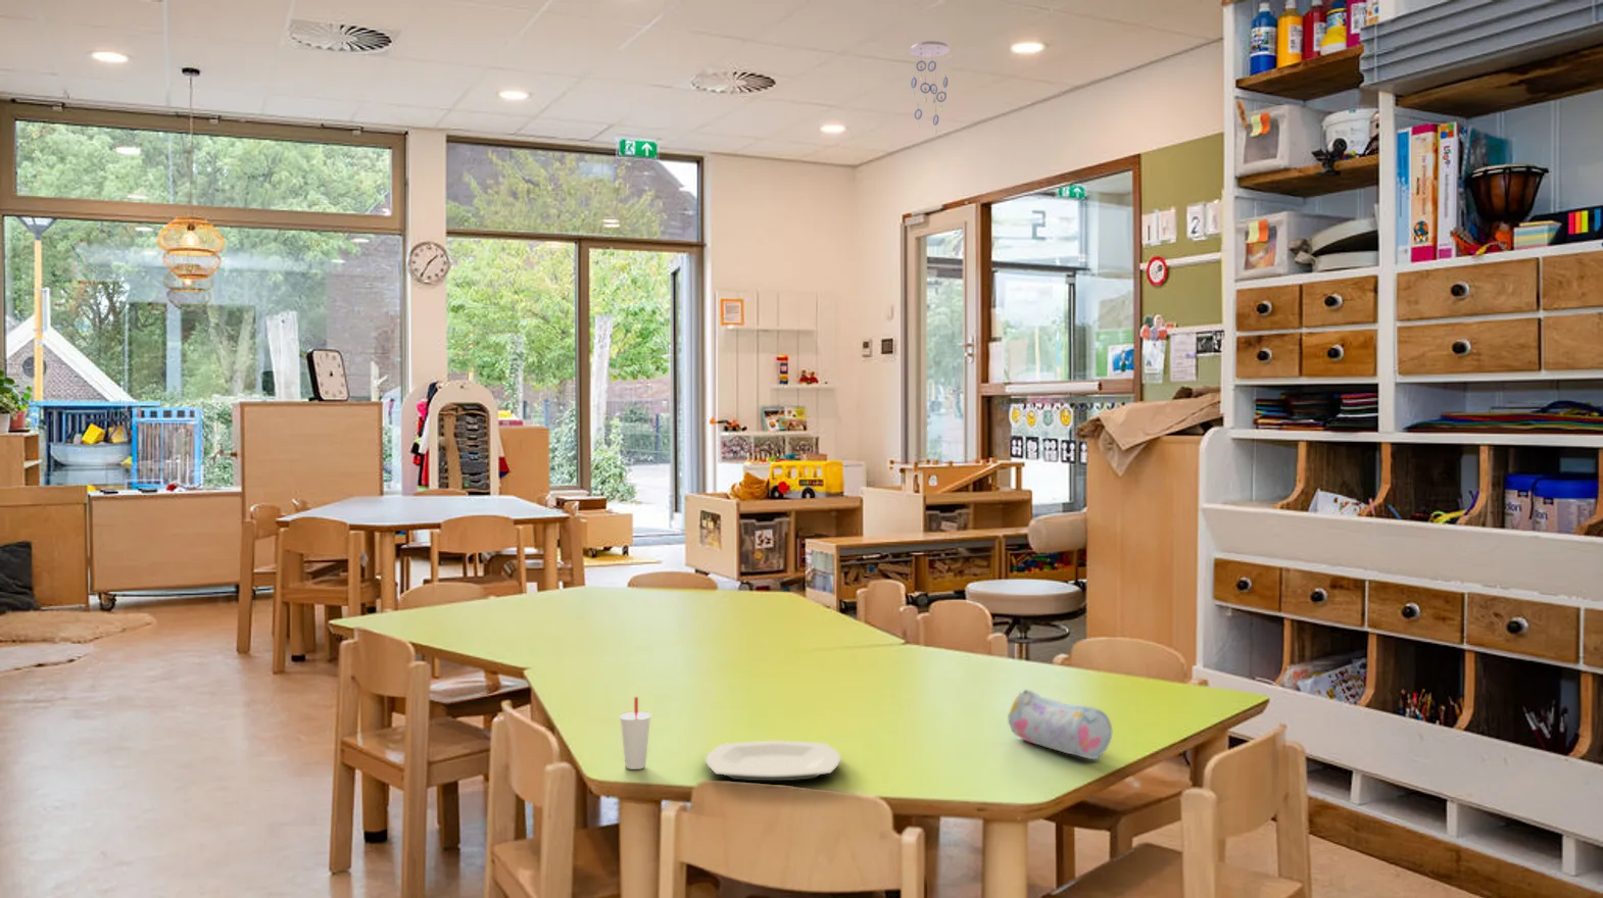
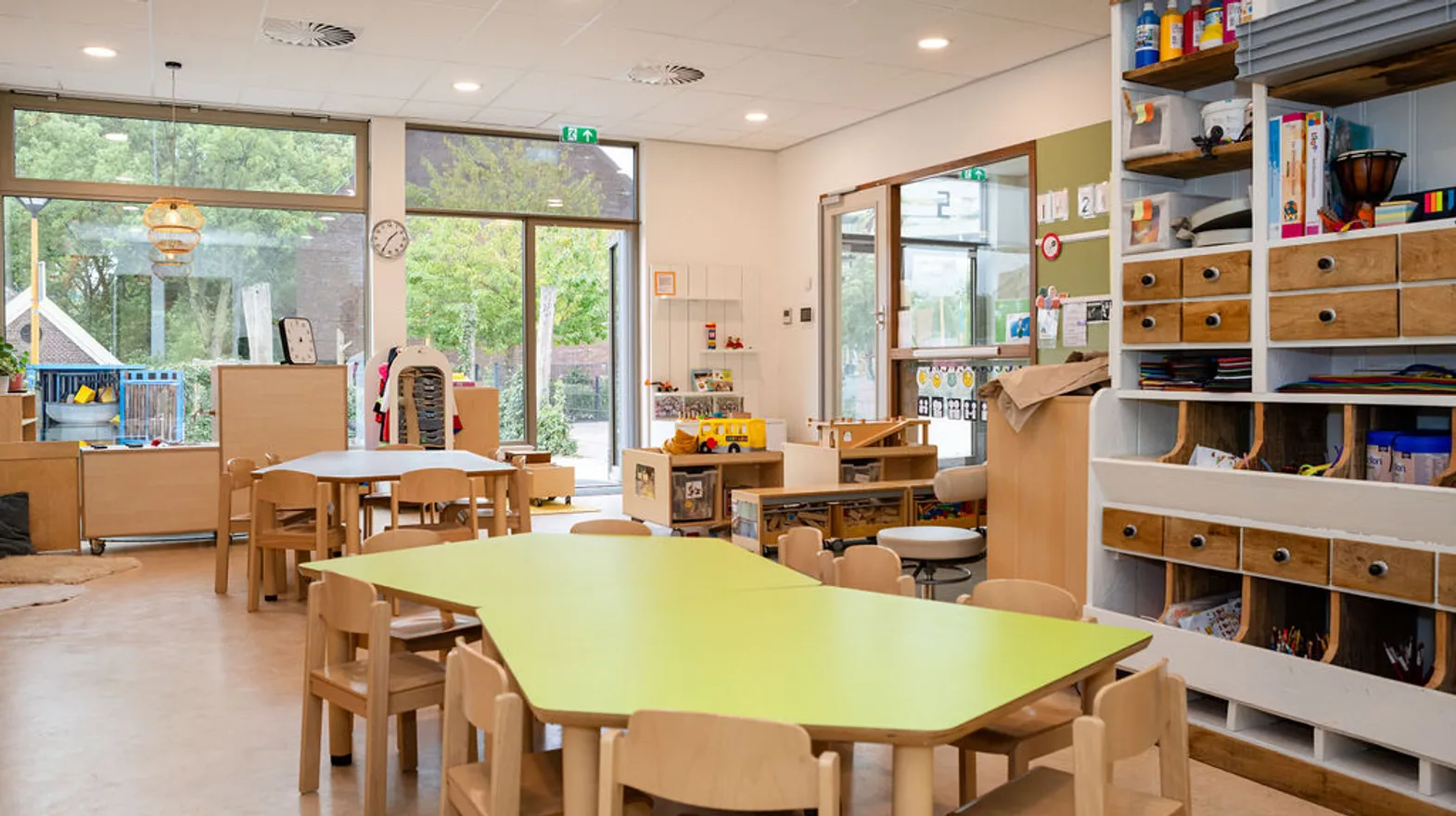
- pencil case (1059, 723)
- ceiling mobile (929, 90)
- plate (773, 763)
- cup (635, 732)
